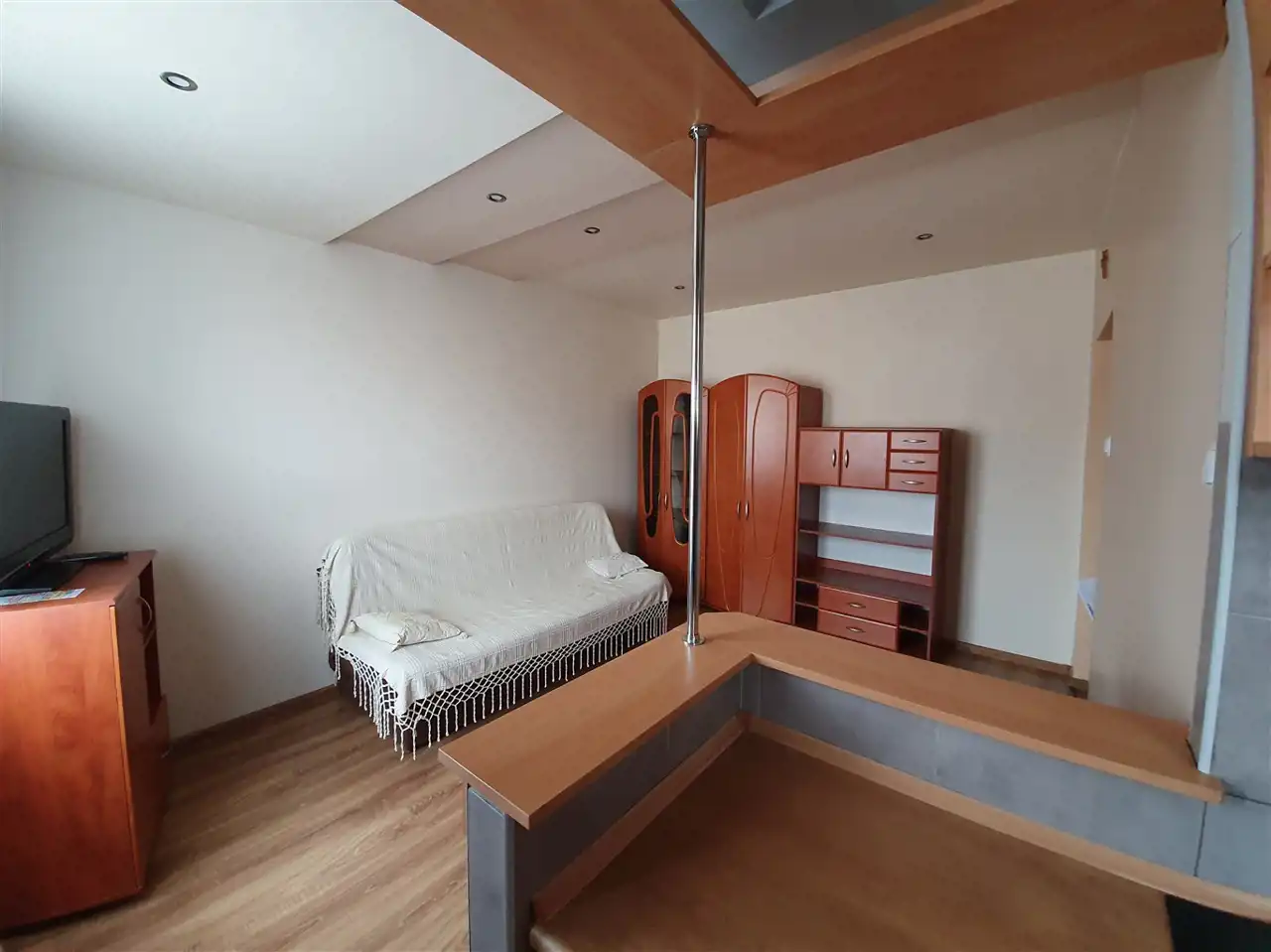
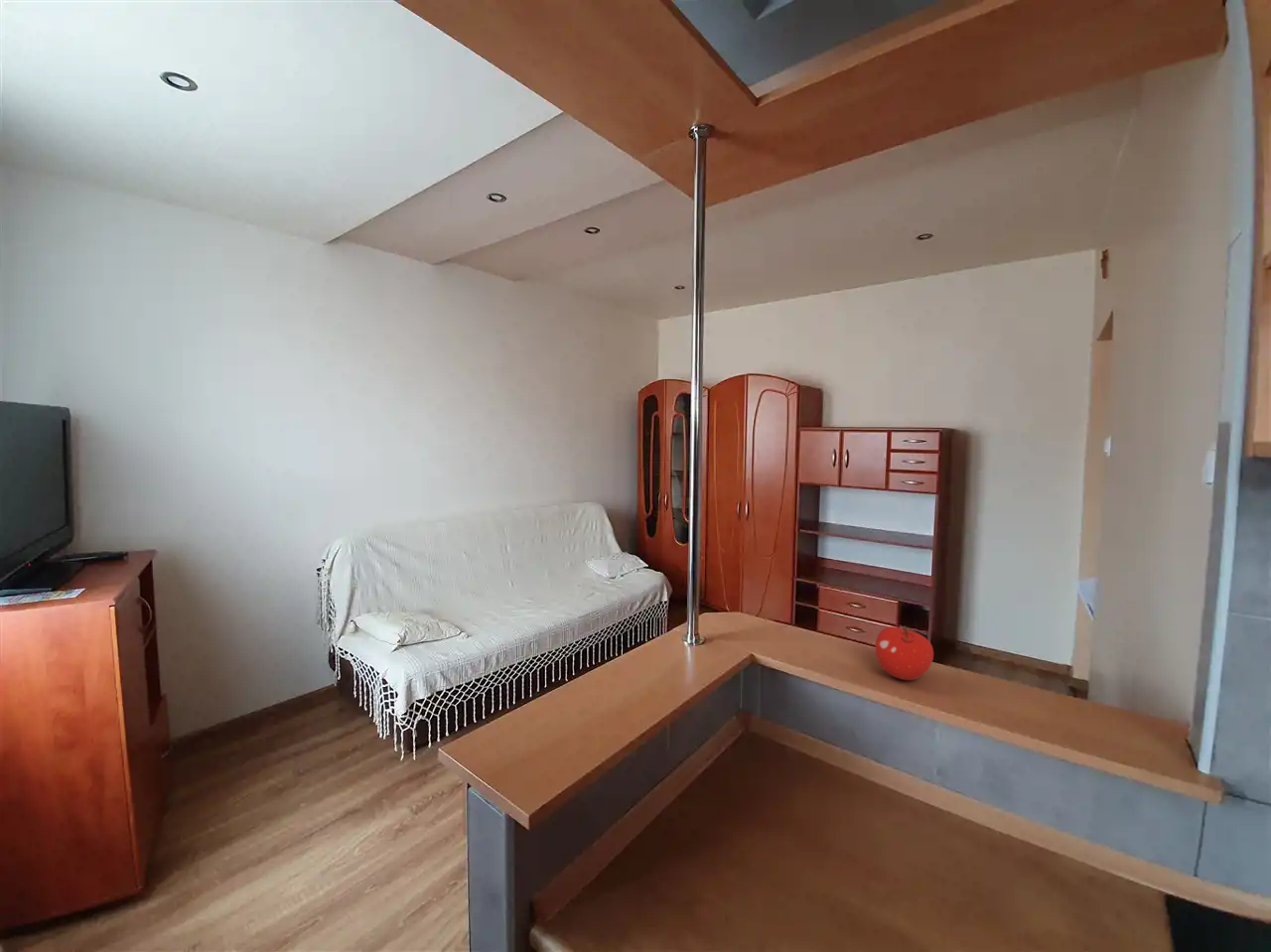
+ fruit (903, 650)
